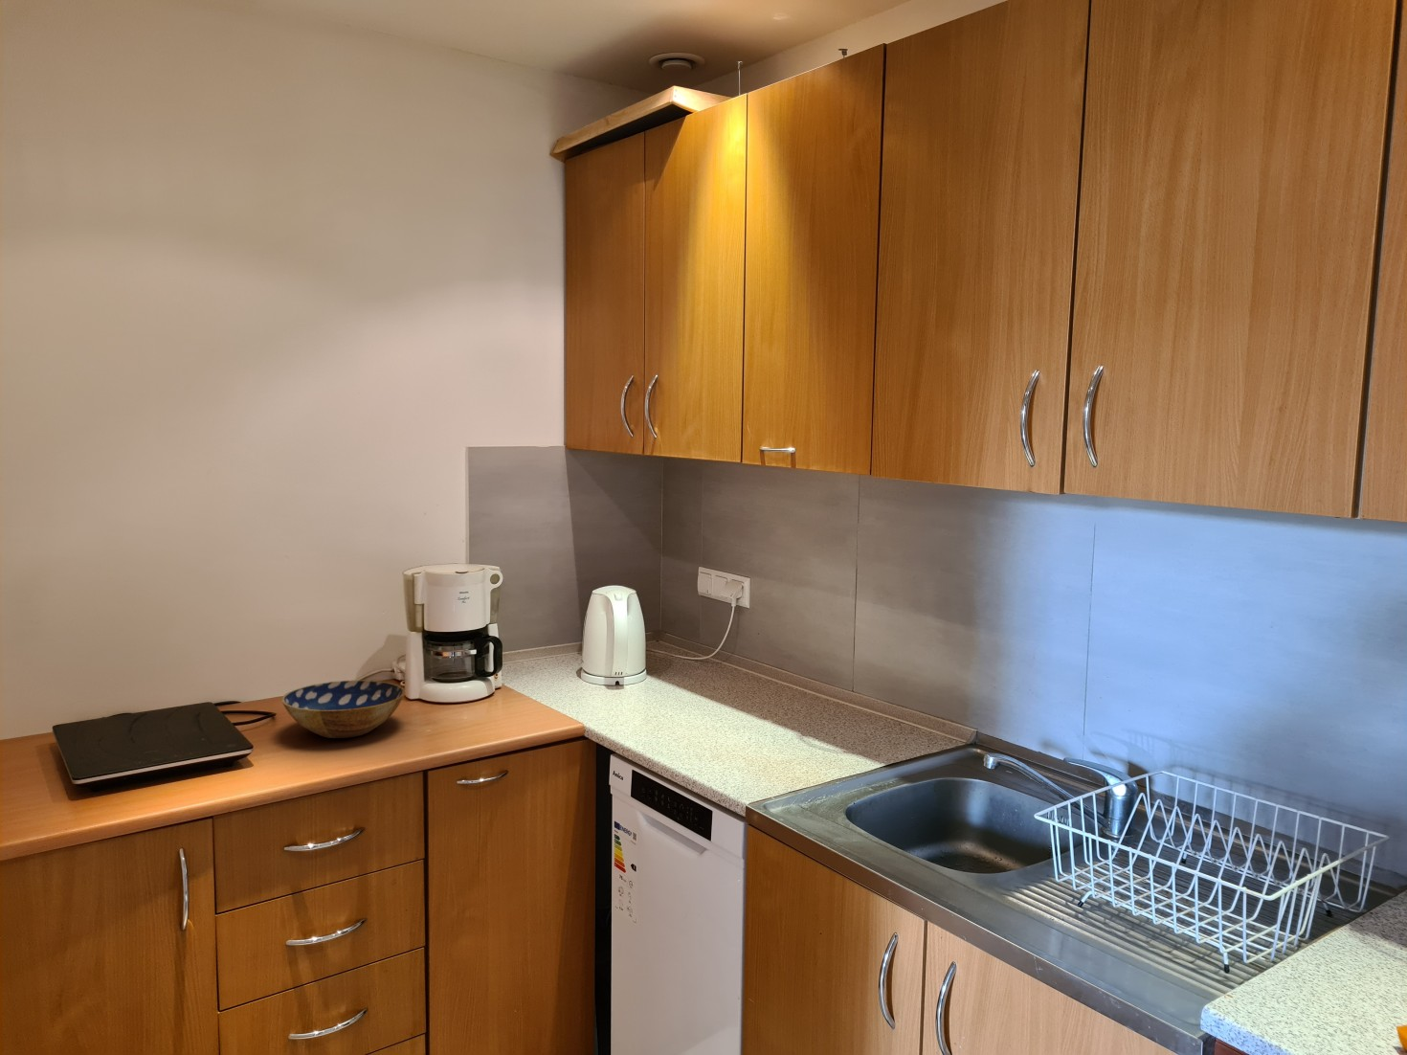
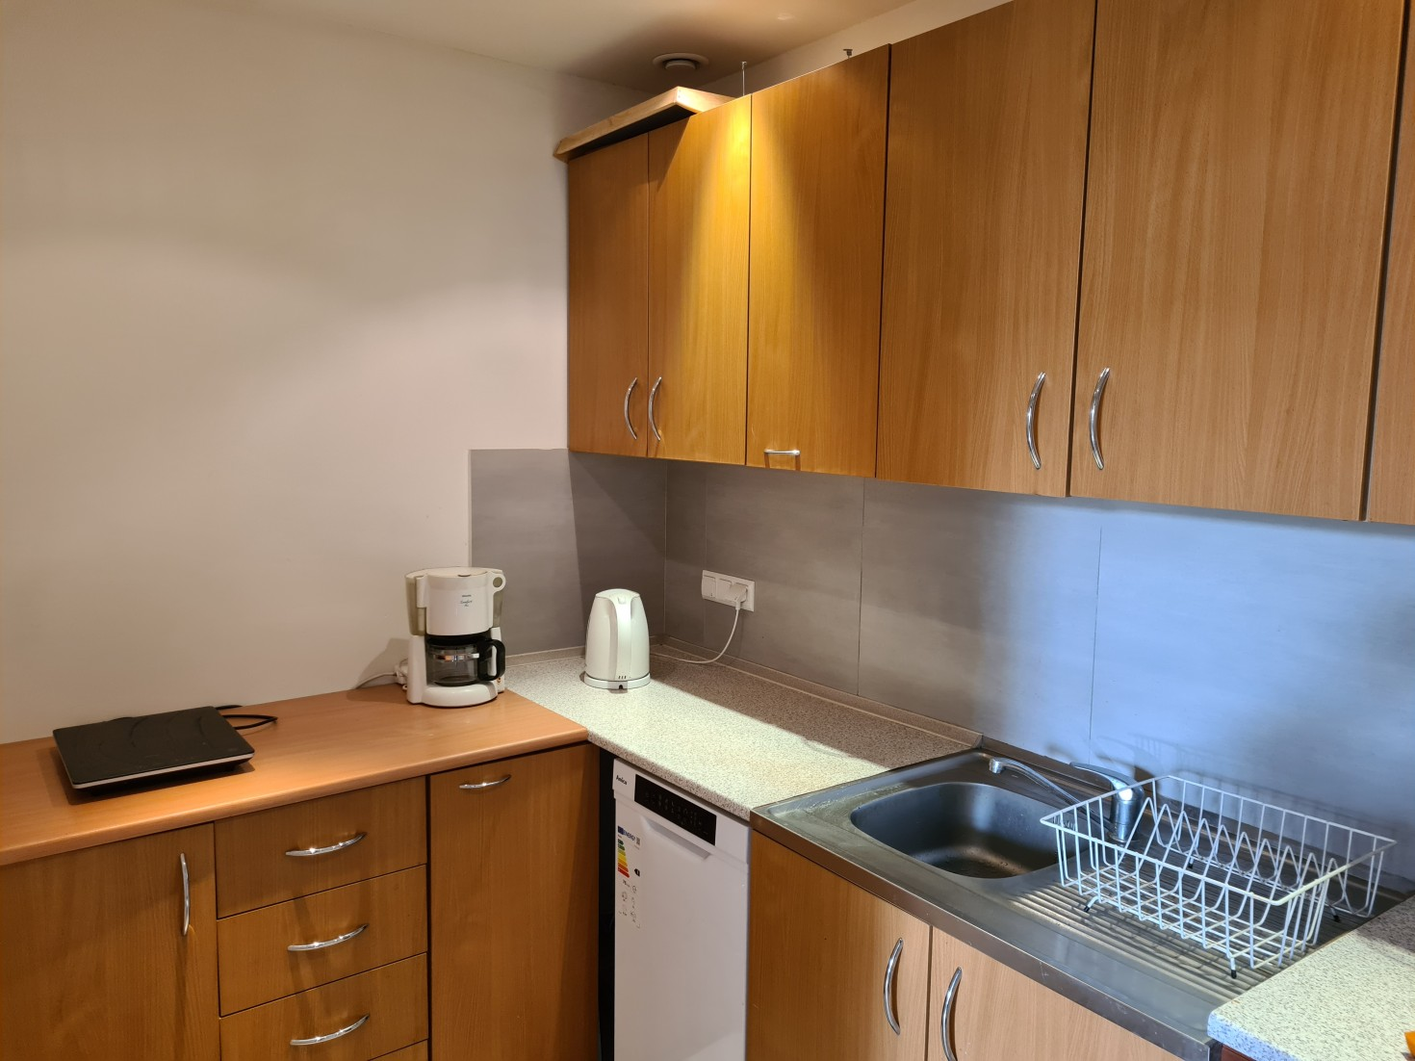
- bowl (345, 713)
